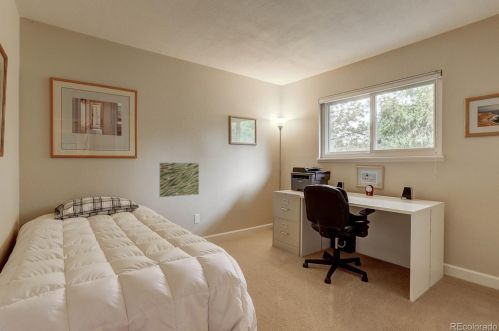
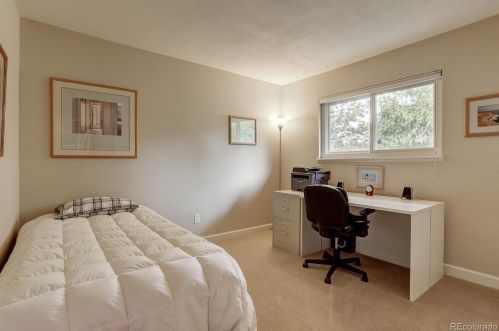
- wall art (180, 179)
